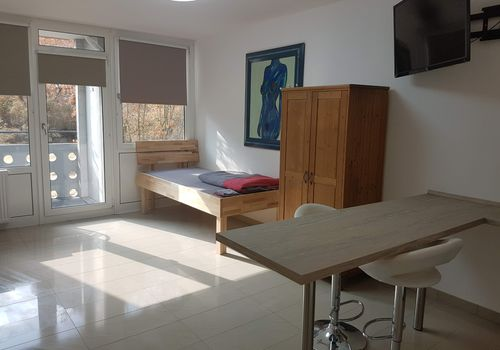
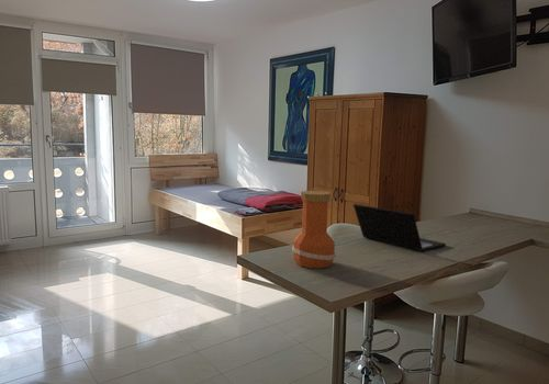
+ laptop (399, 224)
+ vase (314, 227)
